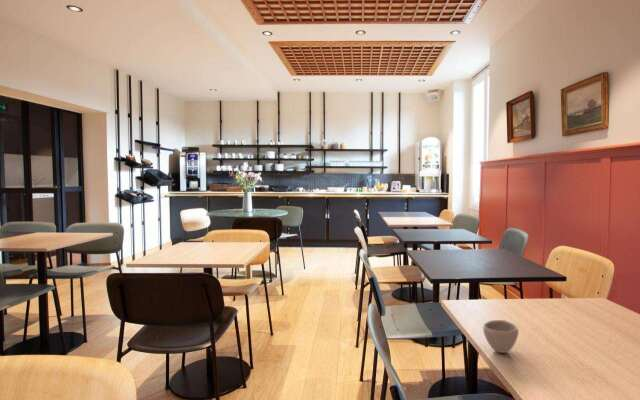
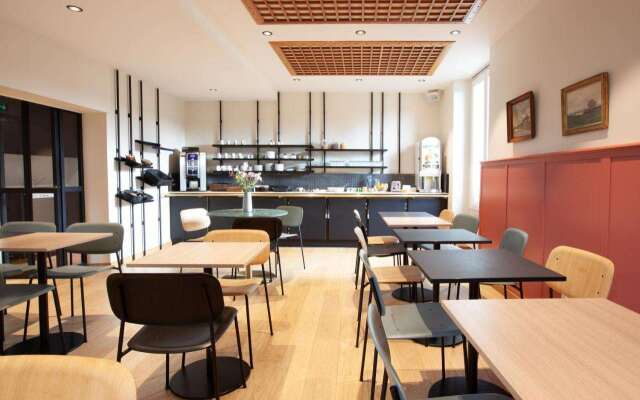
- cup (500, 336)
